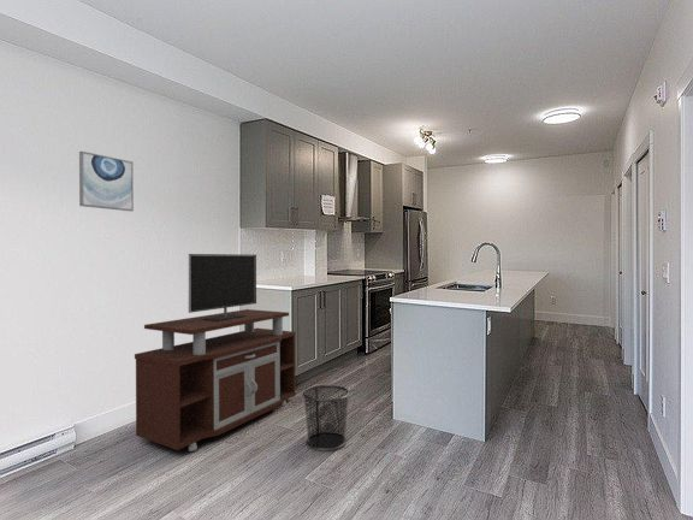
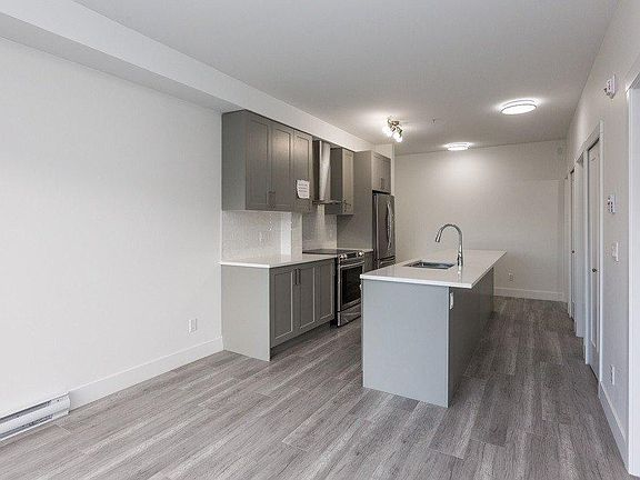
- waste bin (326, 416)
- tv stand (225, 336)
- wall art (107, 182)
